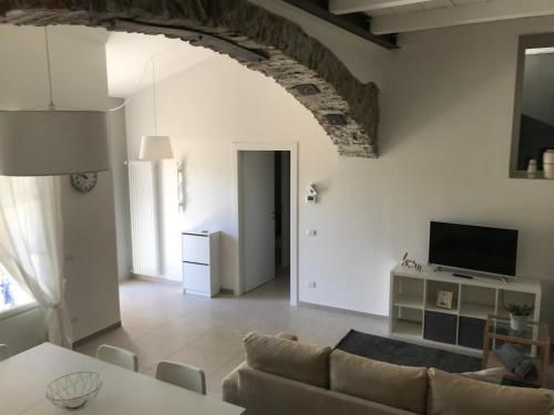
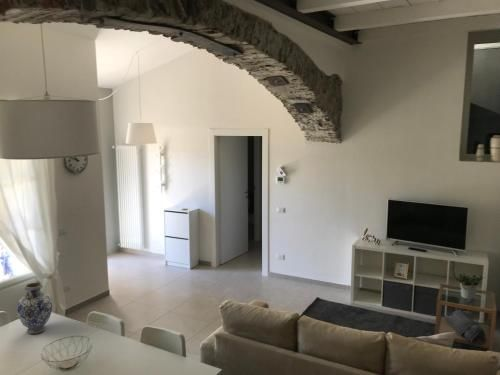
+ vase (34, 307)
